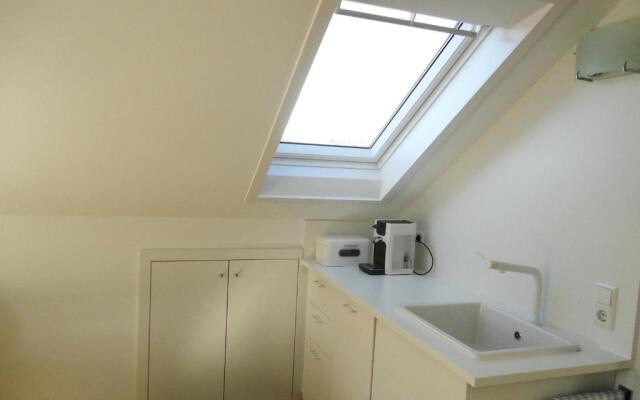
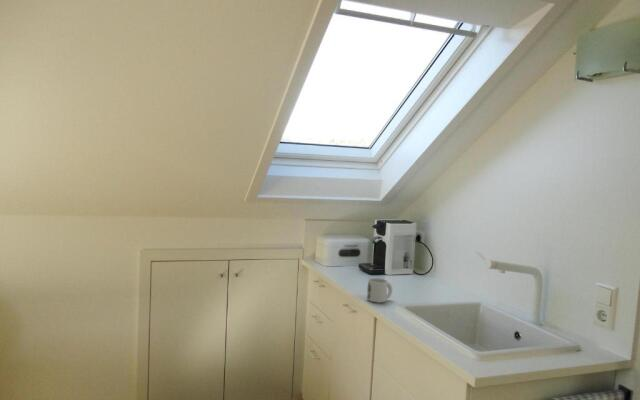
+ mug (380, 290)
